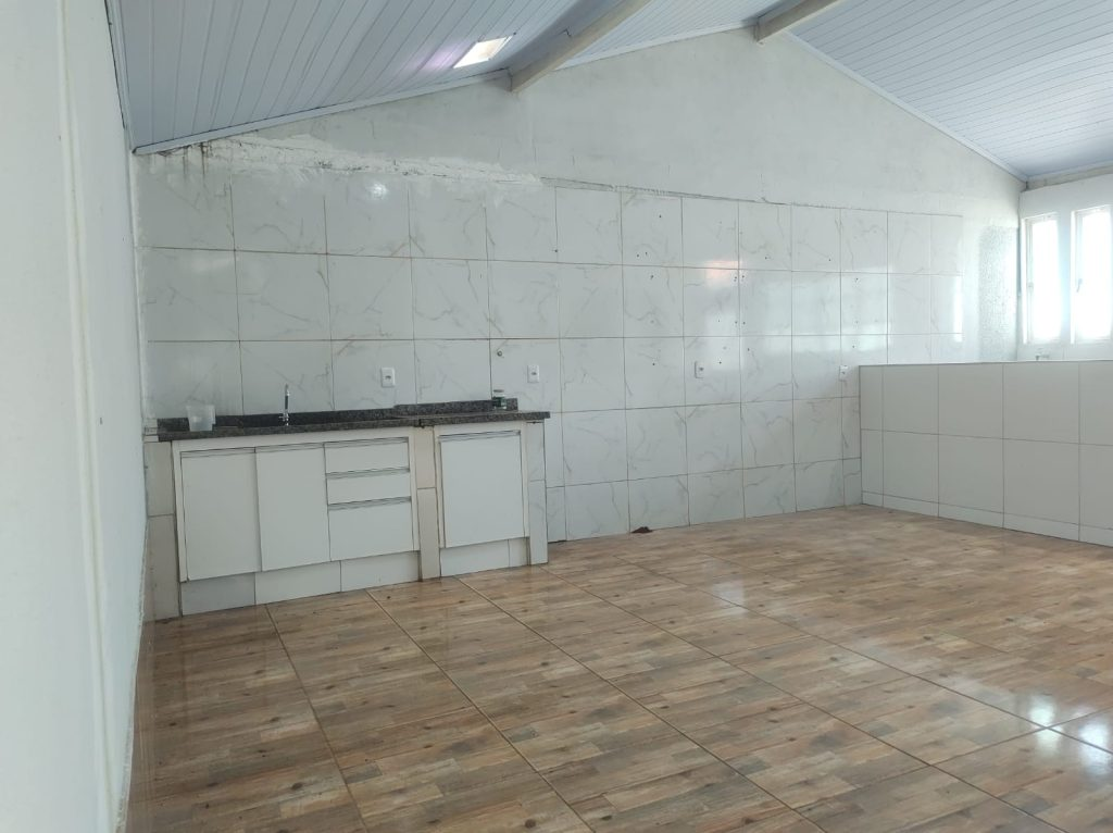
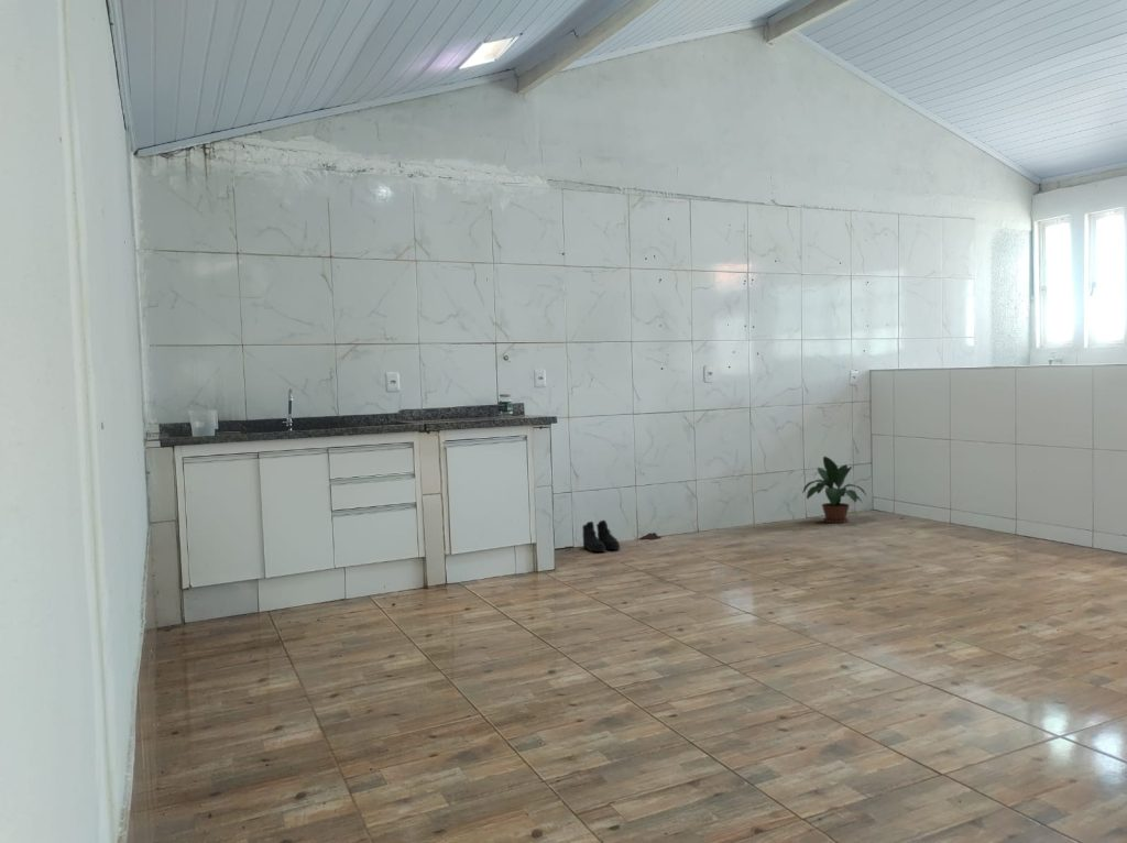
+ boots (600, 535)
+ potted plant (833, 488)
